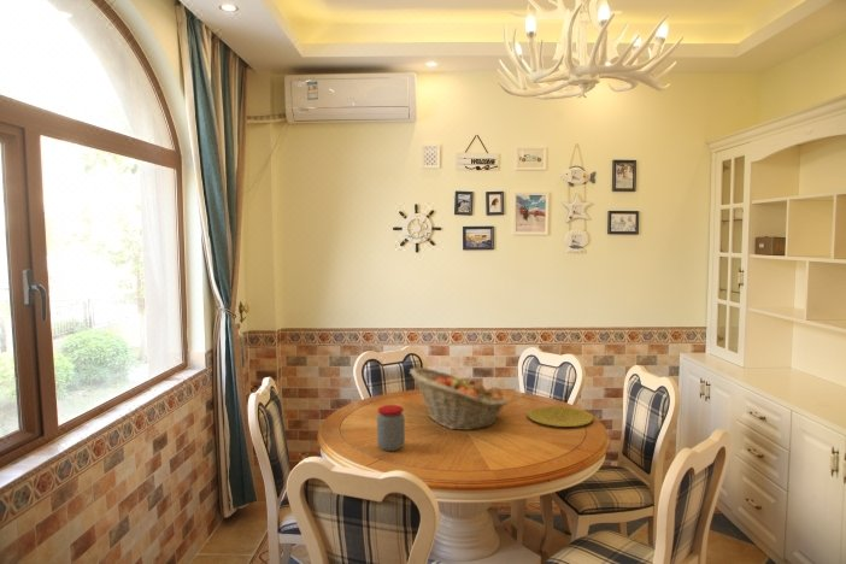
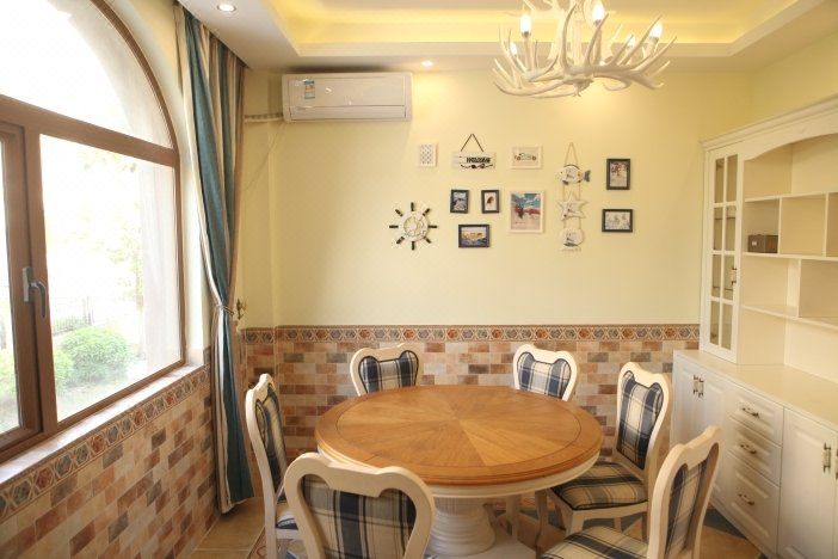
- plate (559, 416)
- fruit basket (457, 394)
- jar (390, 427)
